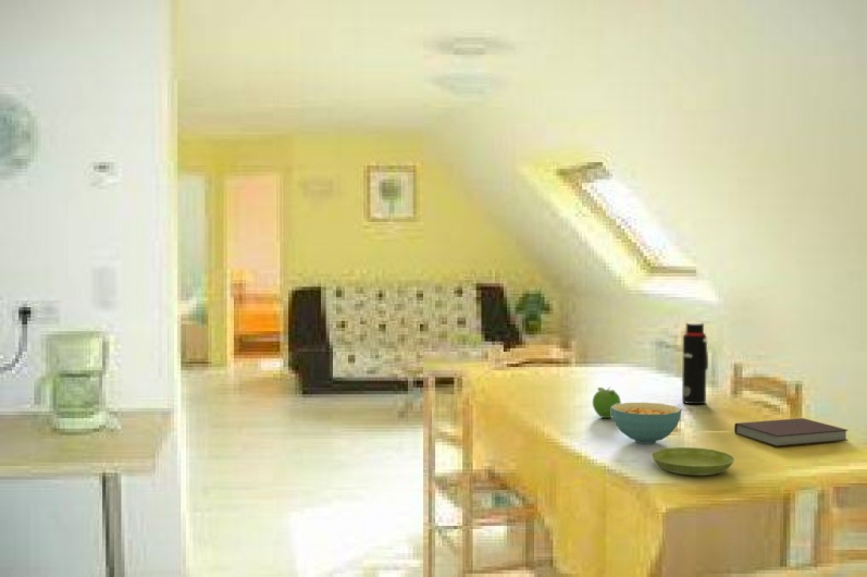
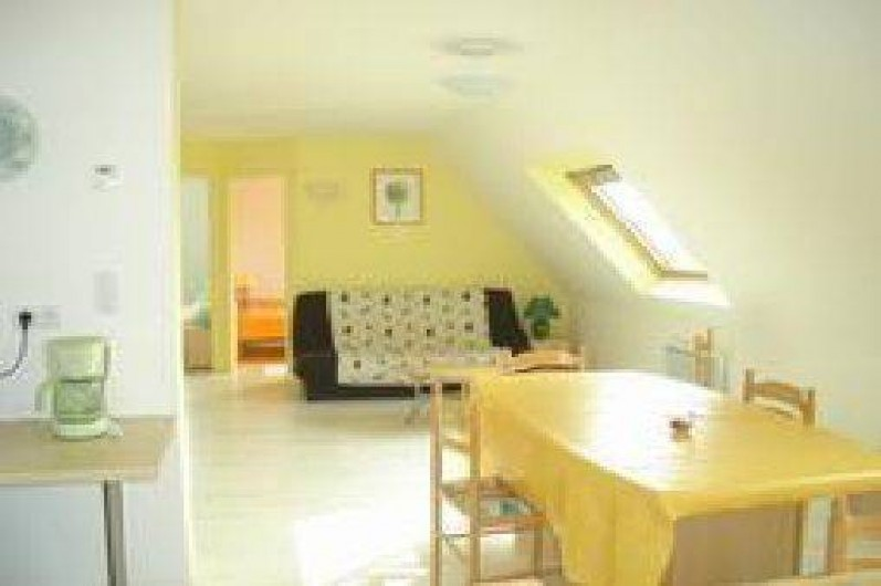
- saucer (692, 462)
- water bottle (695, 363)
- cereal bowl (645, 425)
- notebook (790, 431)
- fruit (606, 402)
